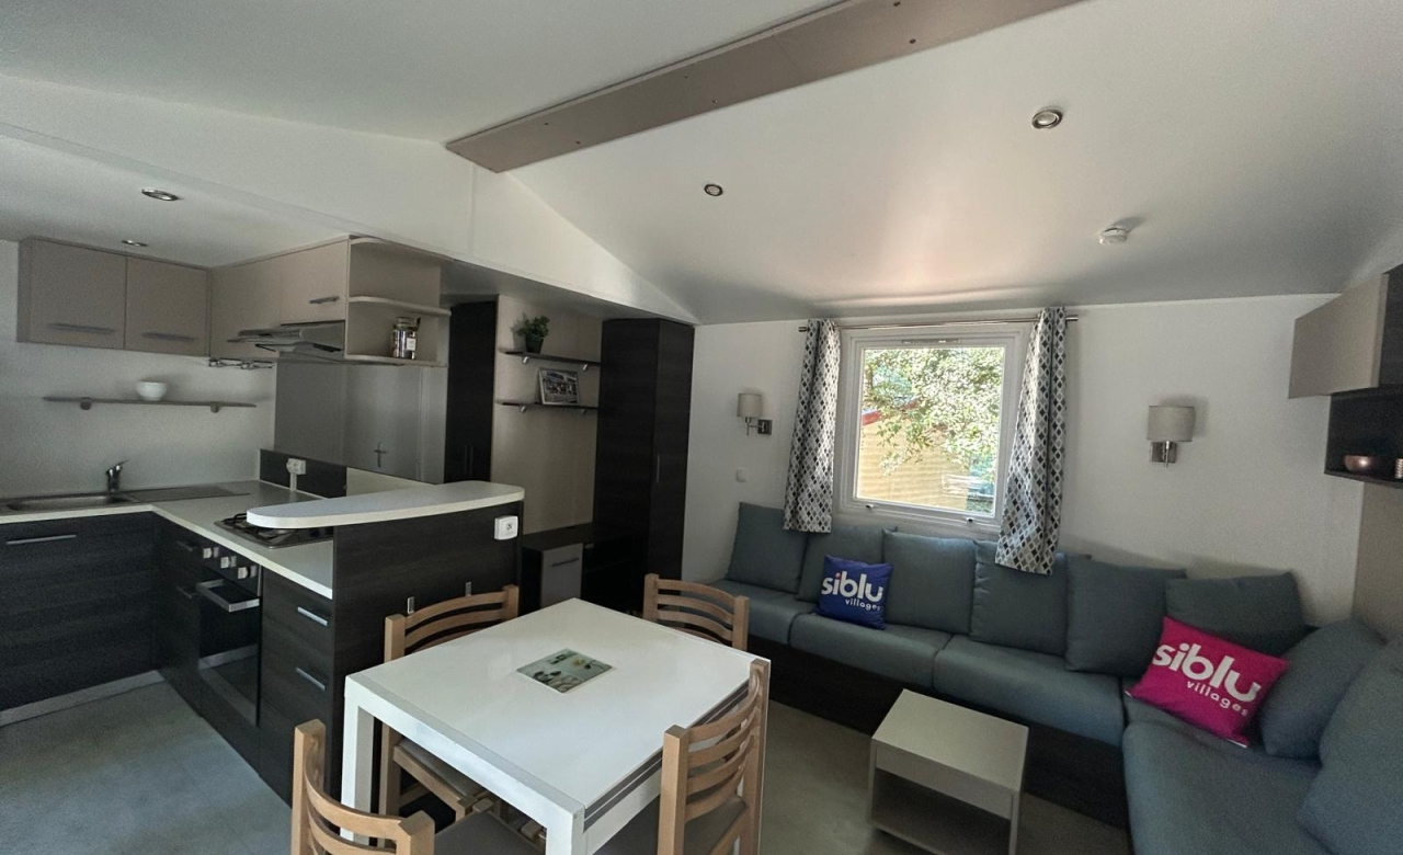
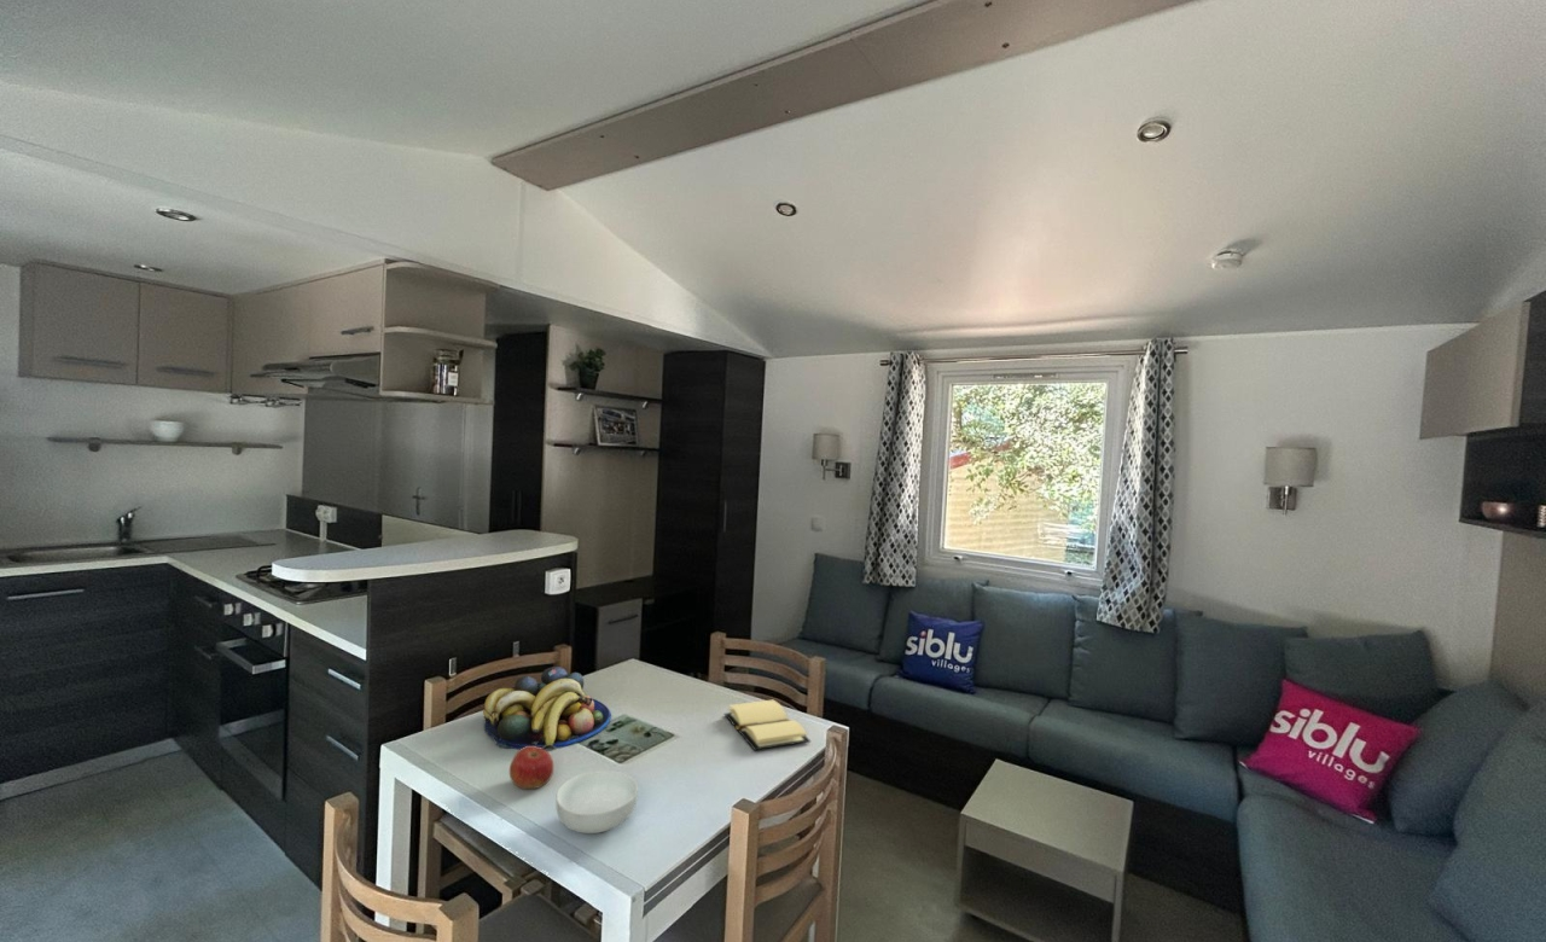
+ apple (531, 767)
+ fruit bowl (551, 699)
+ cereal bowl (597, 806)
+ book (763, 722)
